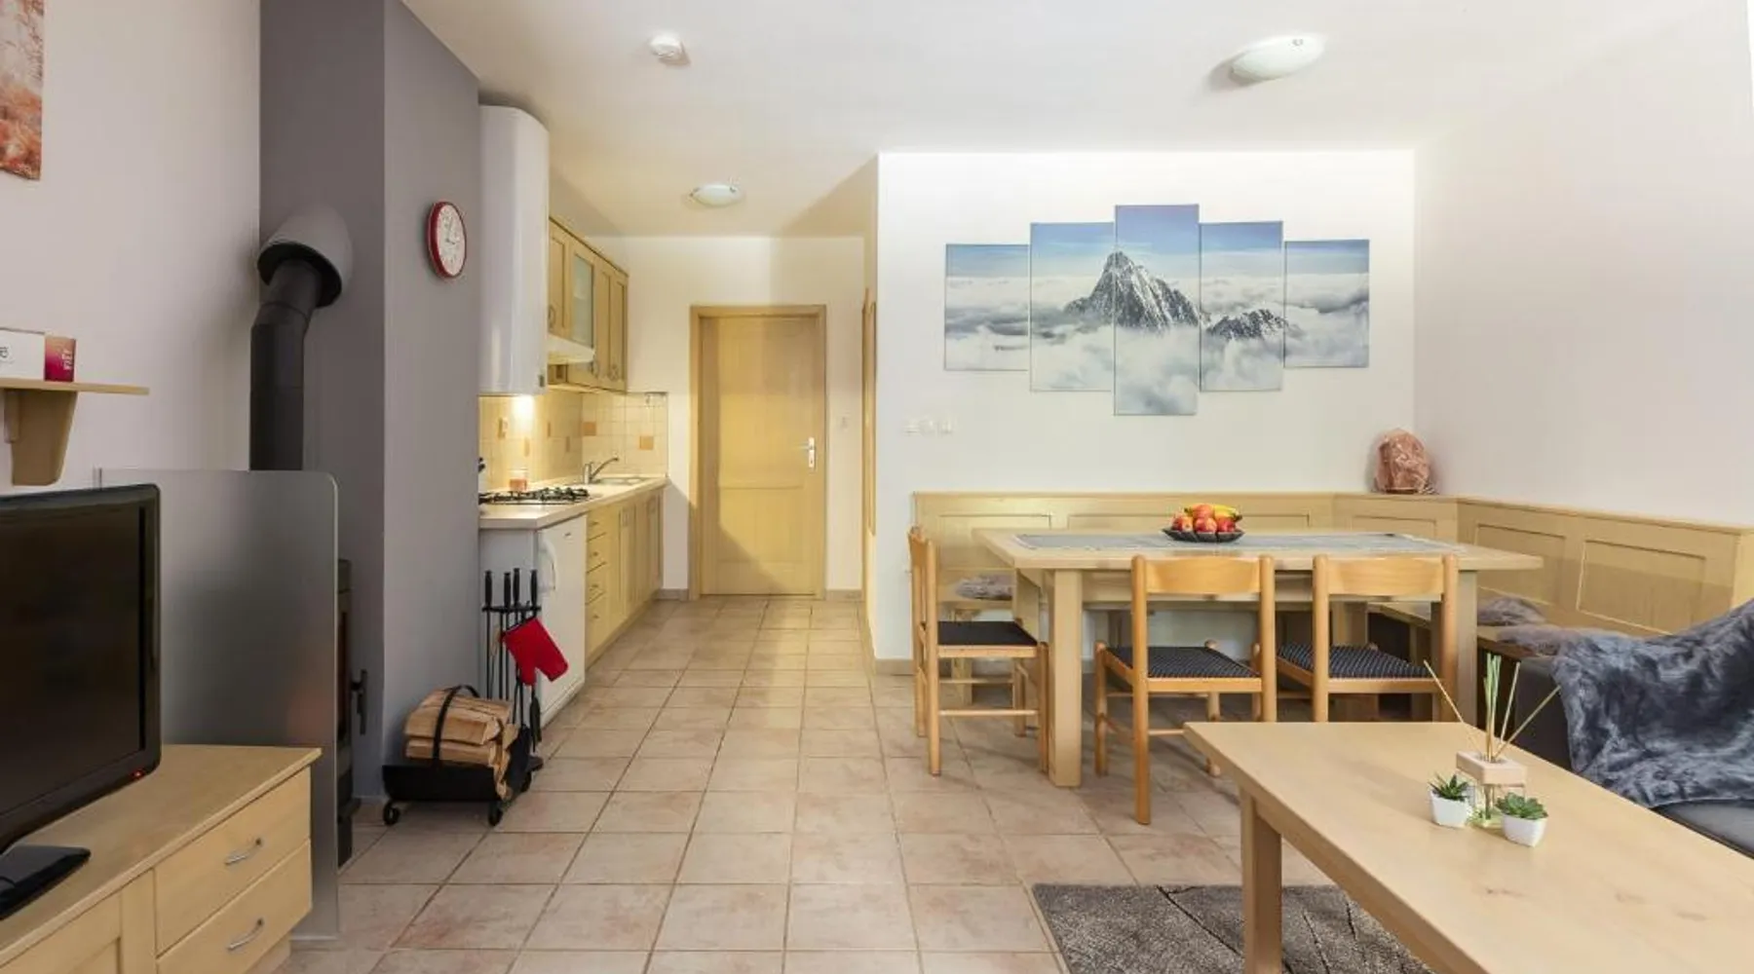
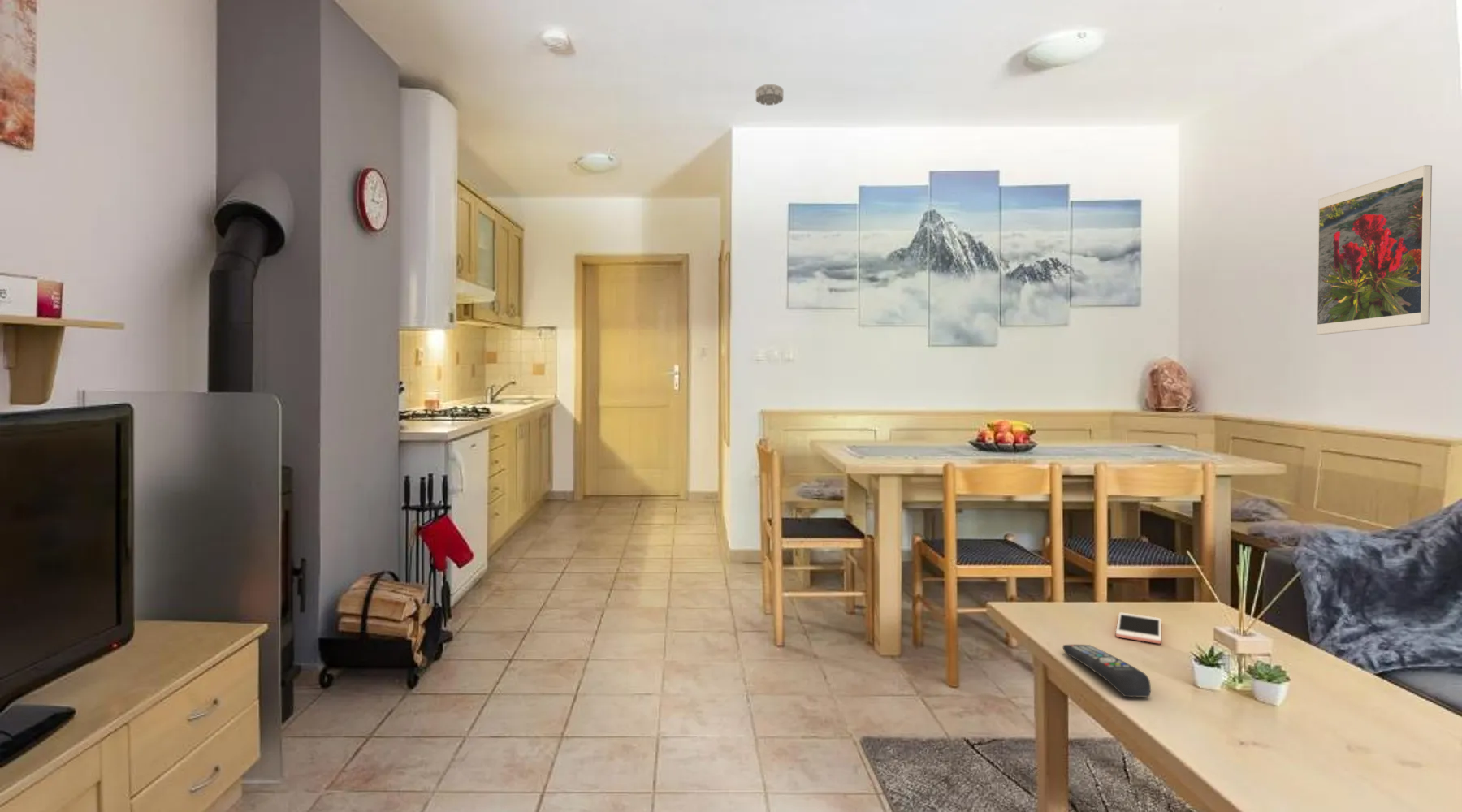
+ remote control (1104, 665)
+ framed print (1369, 257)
+ cell phone (1139, 627)
+ smoke detector (769, 93)
